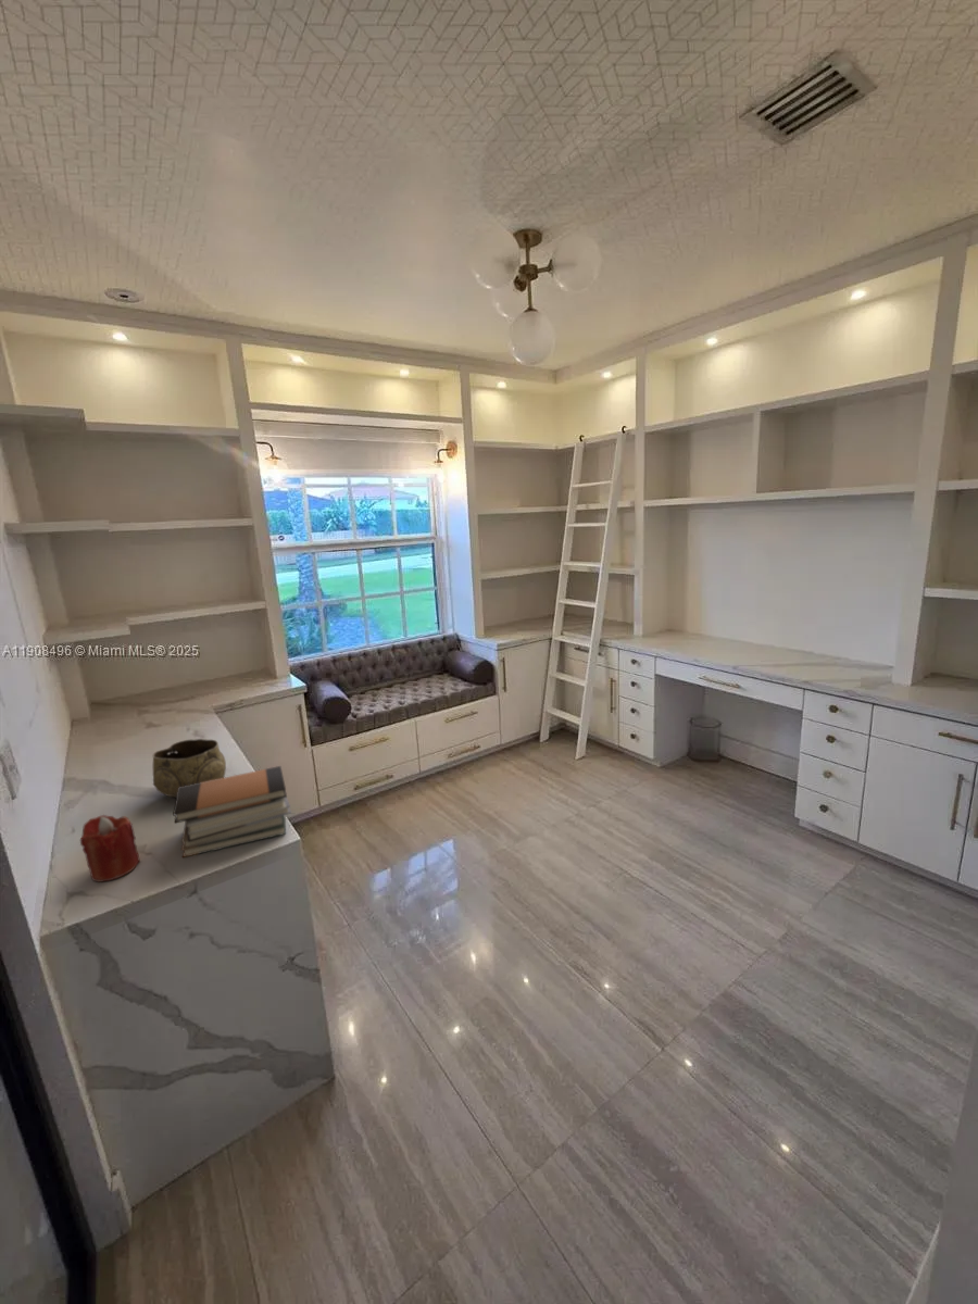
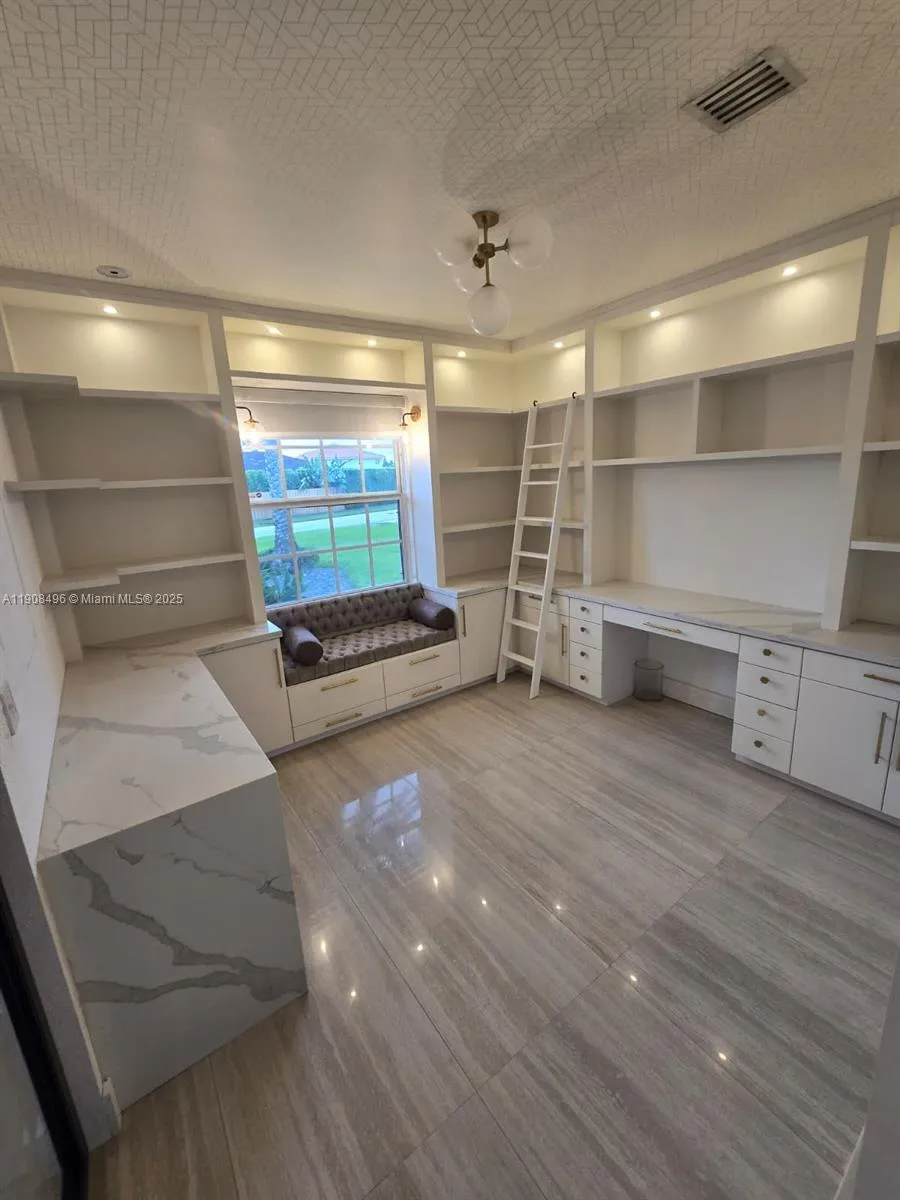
- book stack (236, 810)
- decorative bowl (190, 769)
- candle (109, 842)
